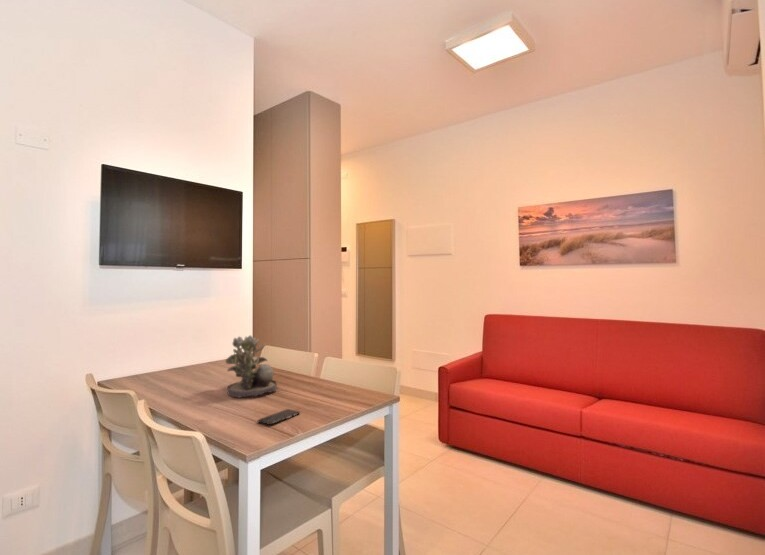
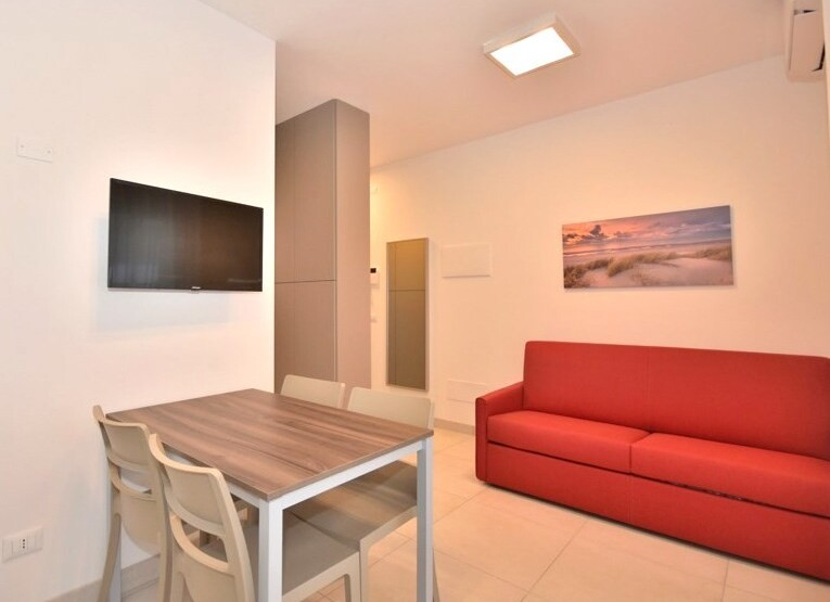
- smartphone (279, 416)
- succulent plant (250, 363)
